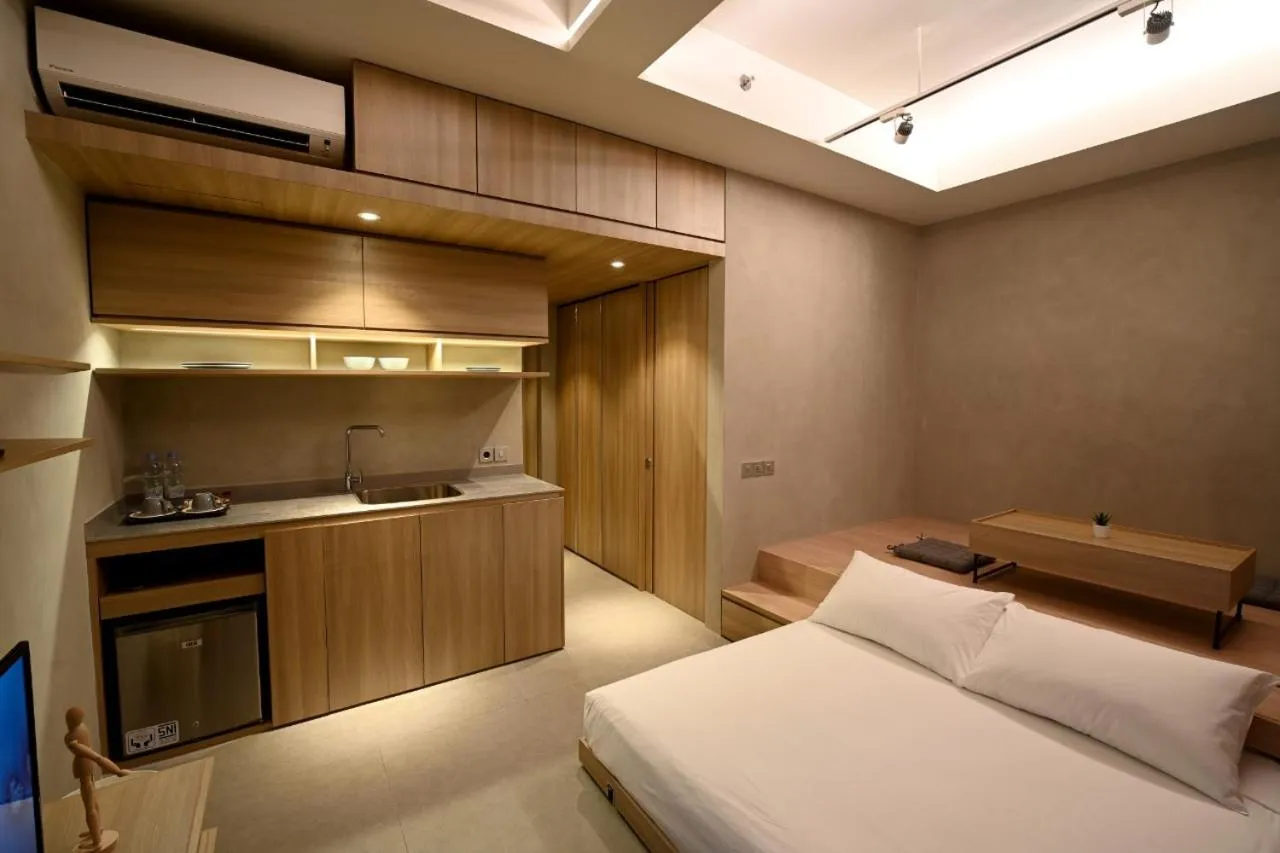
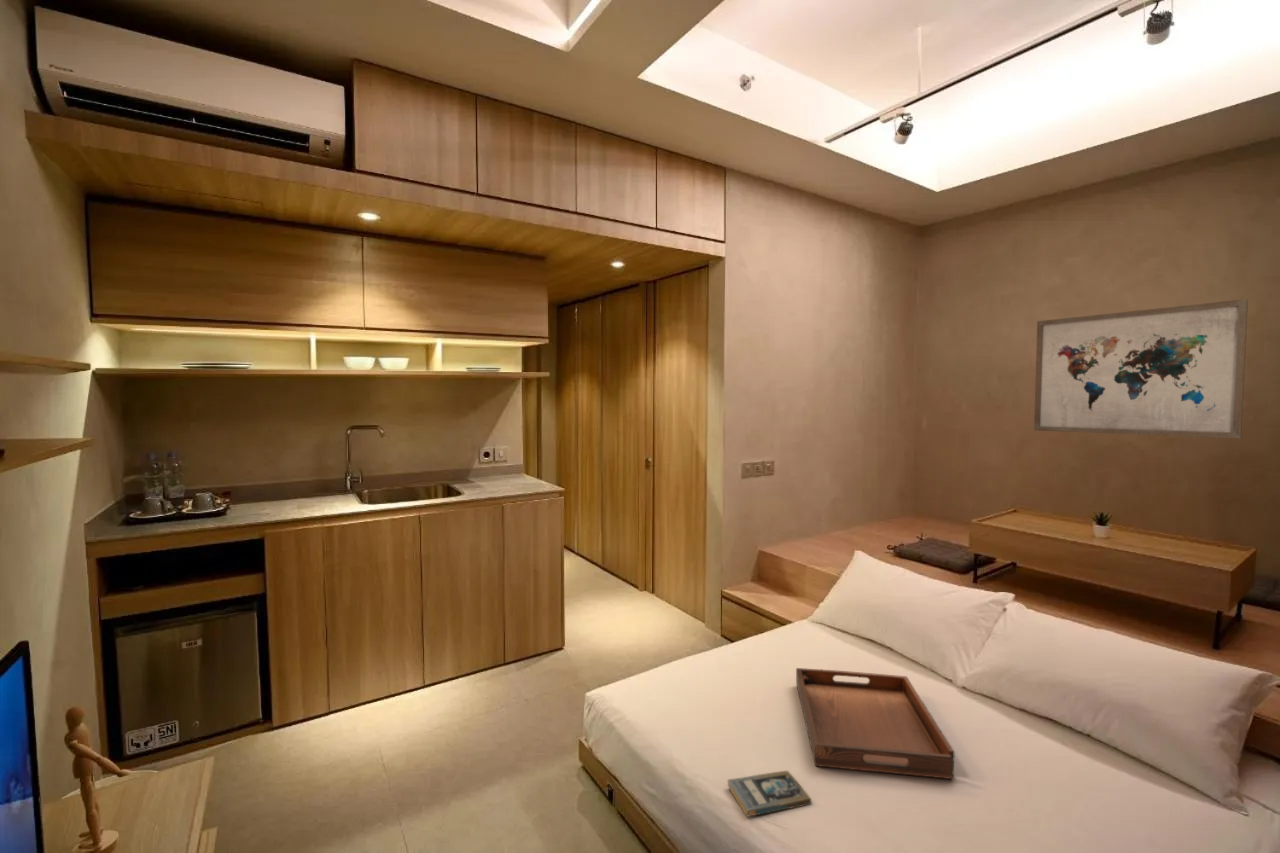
+ wall art (1127, 373)
+ book (768, 792)
+ serving tray (865, 715)
